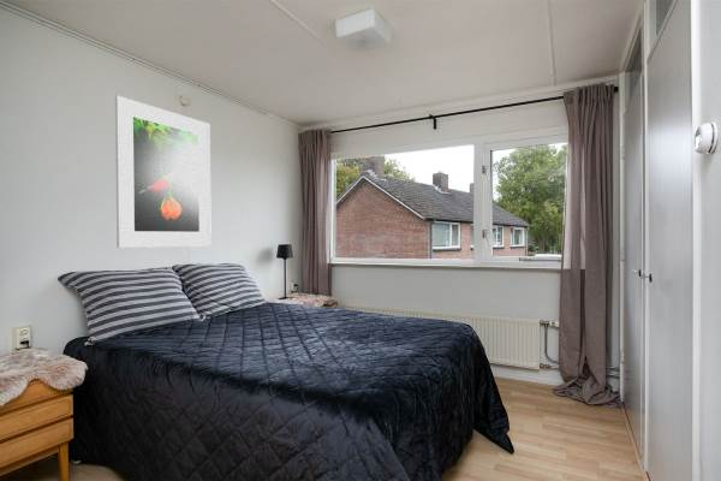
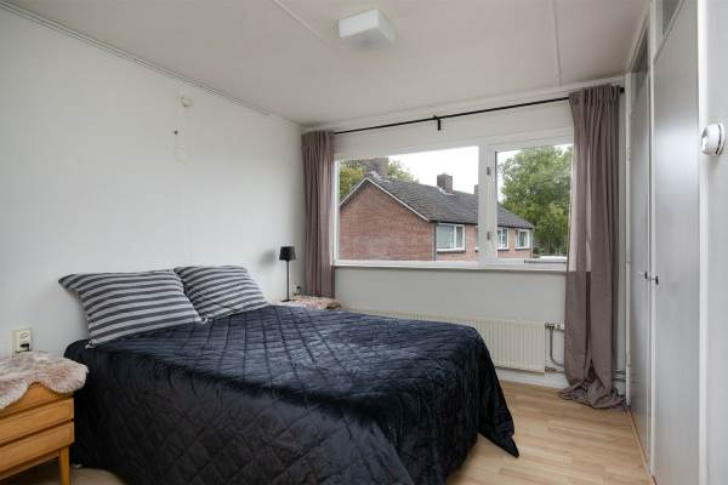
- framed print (168, 178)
